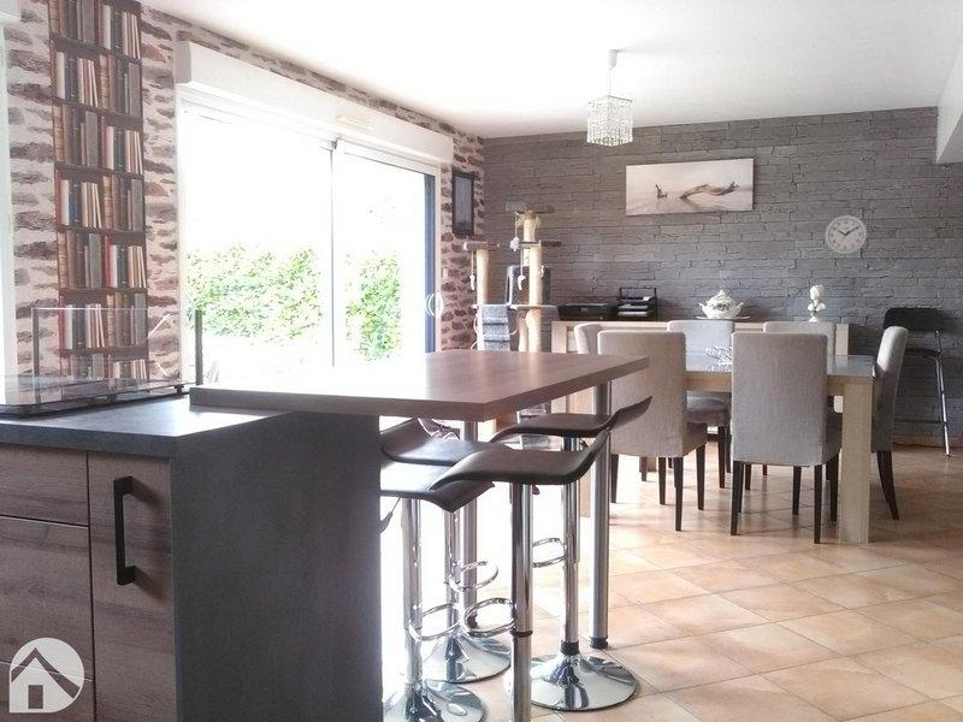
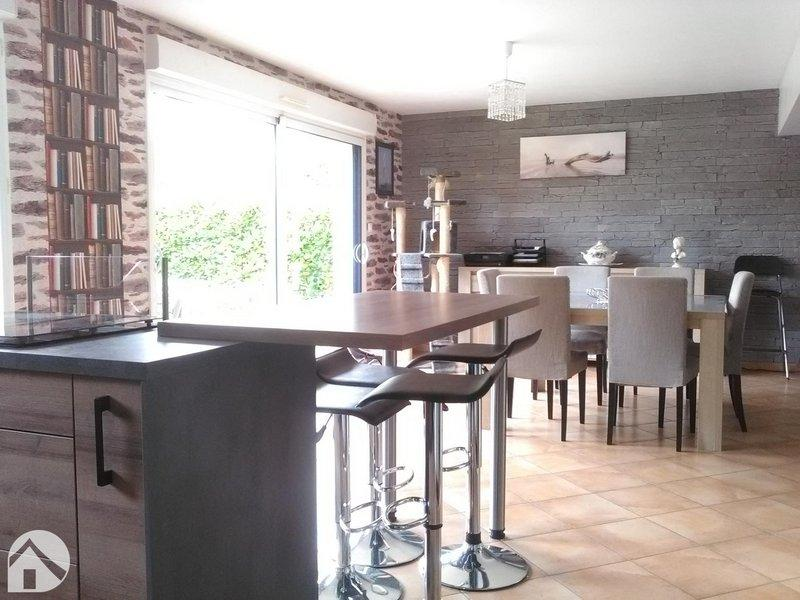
- wall clock (845, 235)
